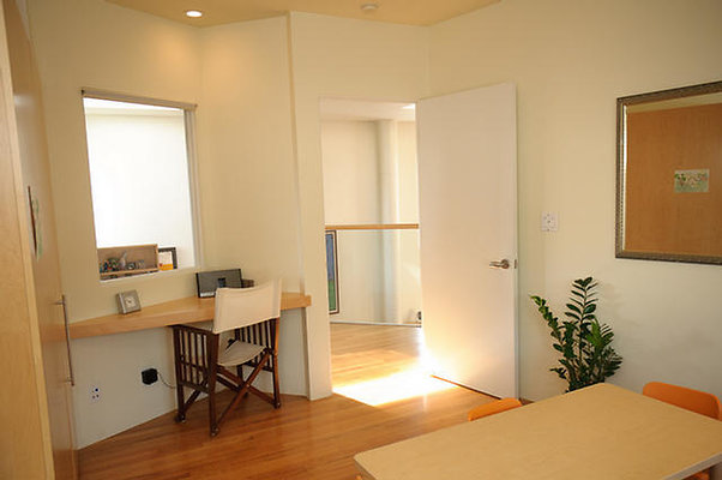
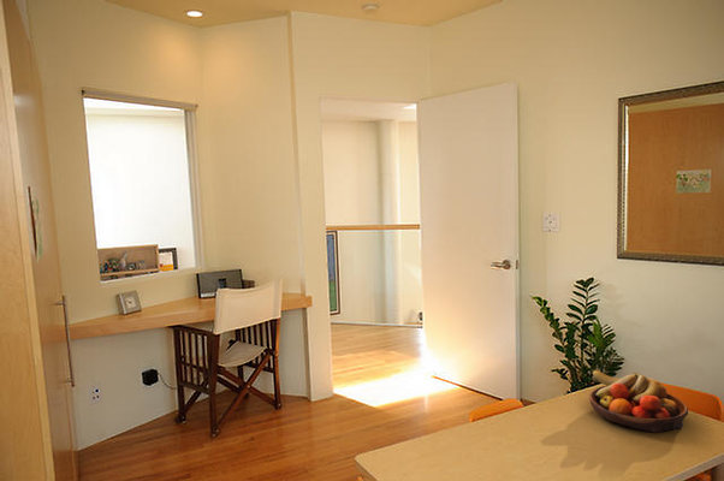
+ fruit bowl (635, 397)
